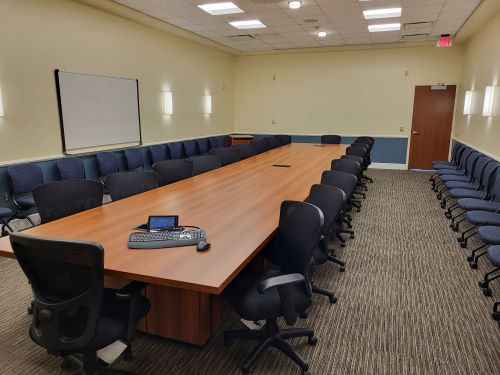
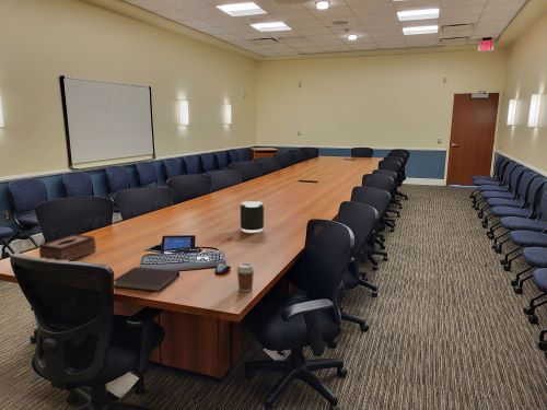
+ notebook (147, 278)
+ tissue box (68, 248)
+ speaker (252, 215)
+ coffee cup (245, 277)
